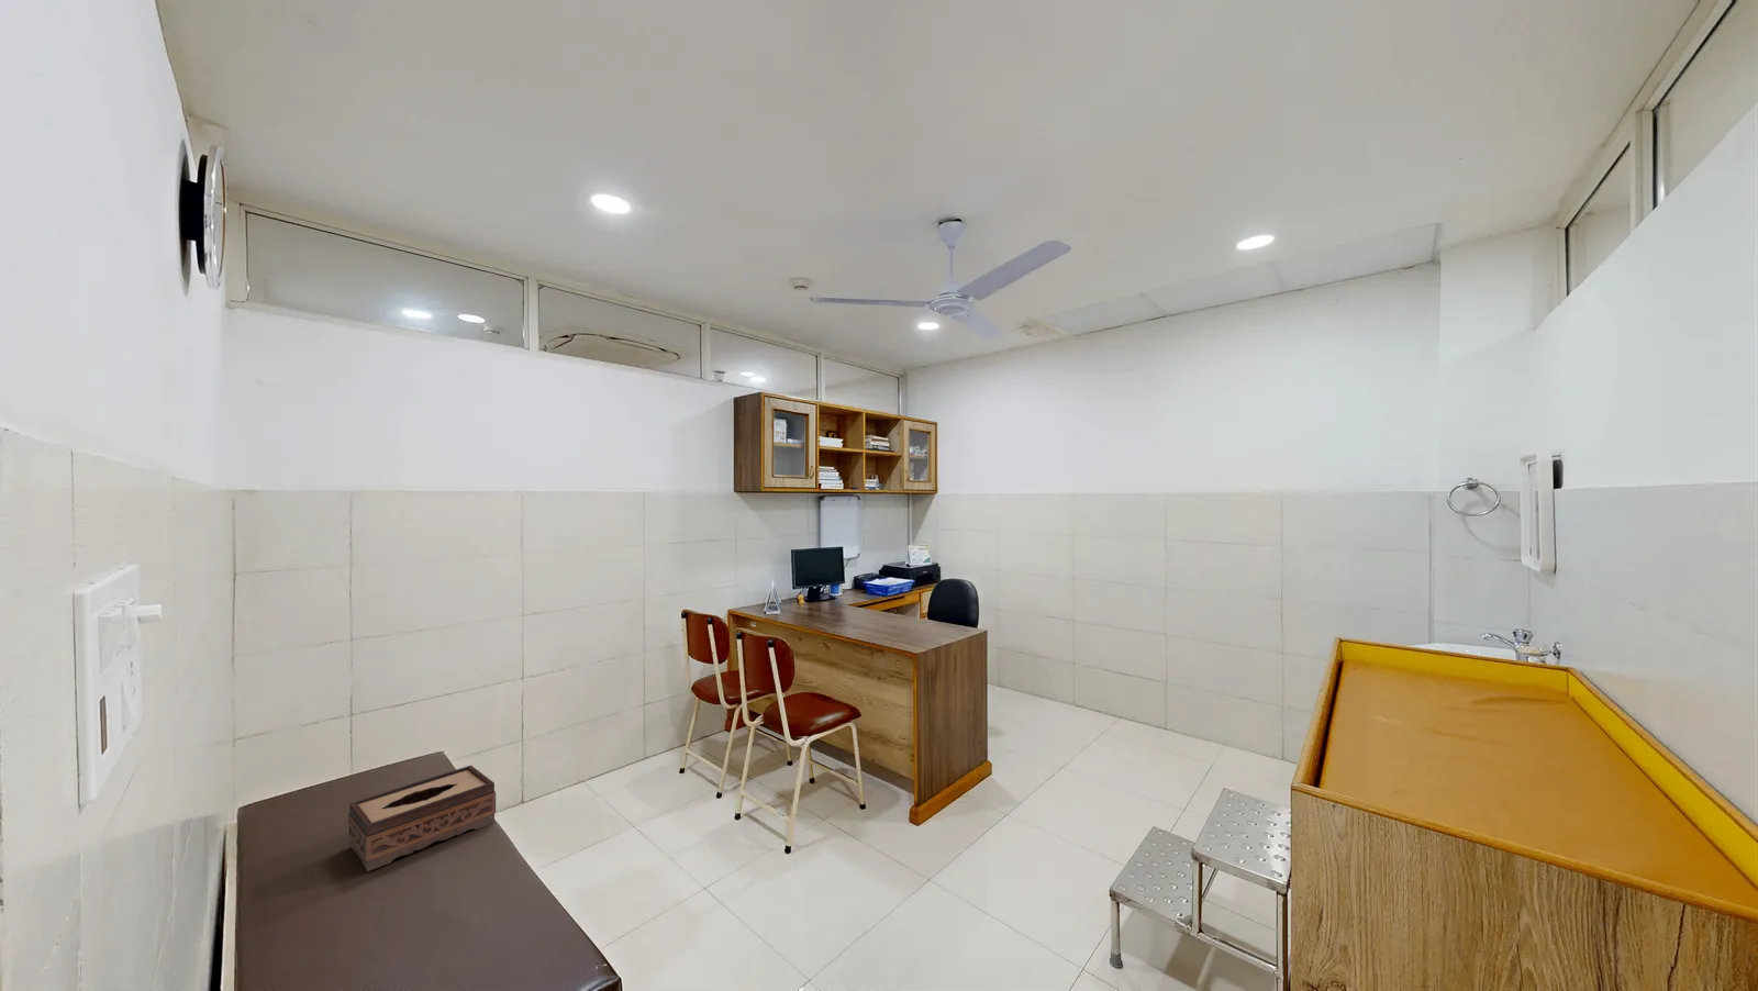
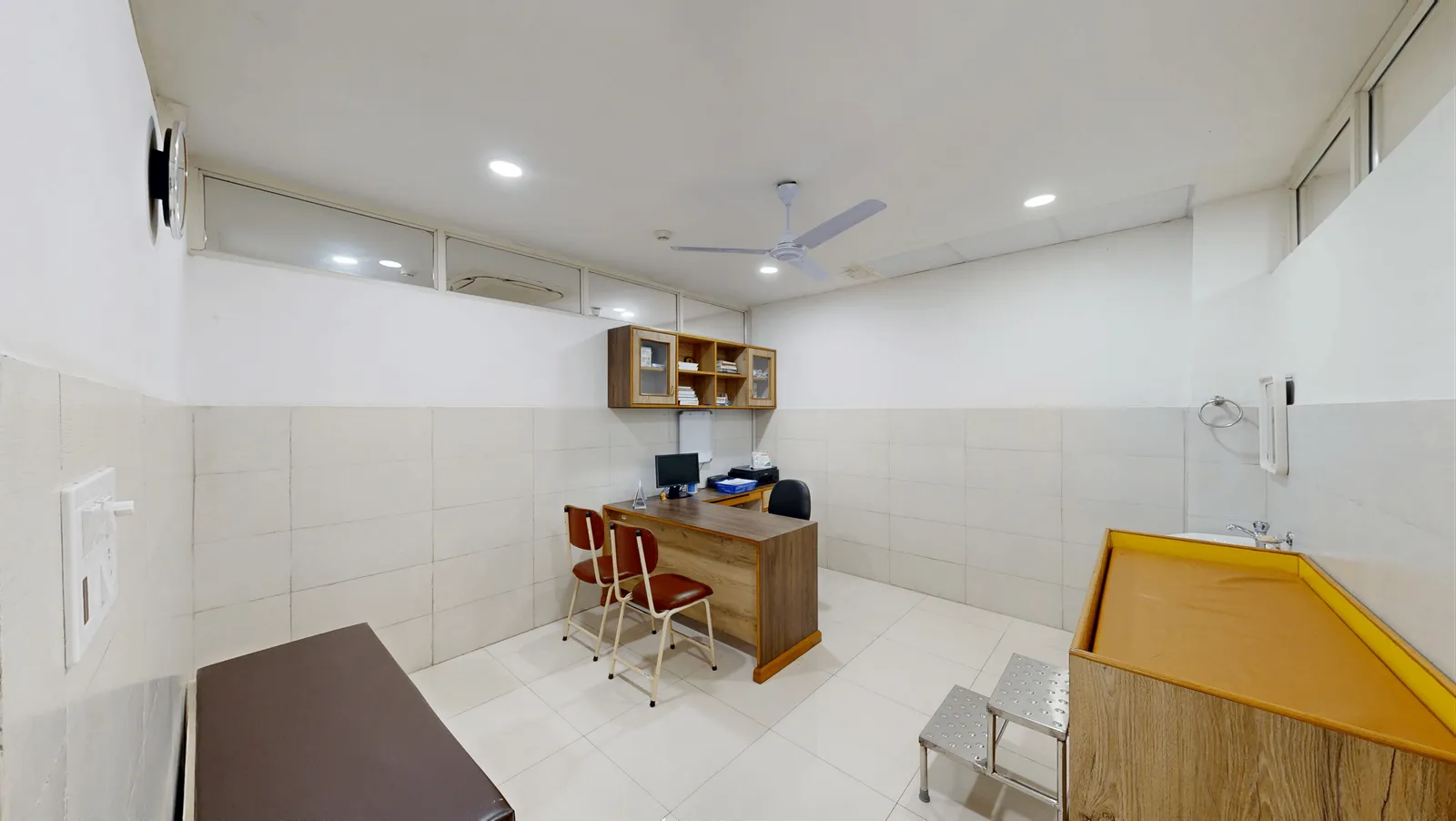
- tissue box (424, 812)
